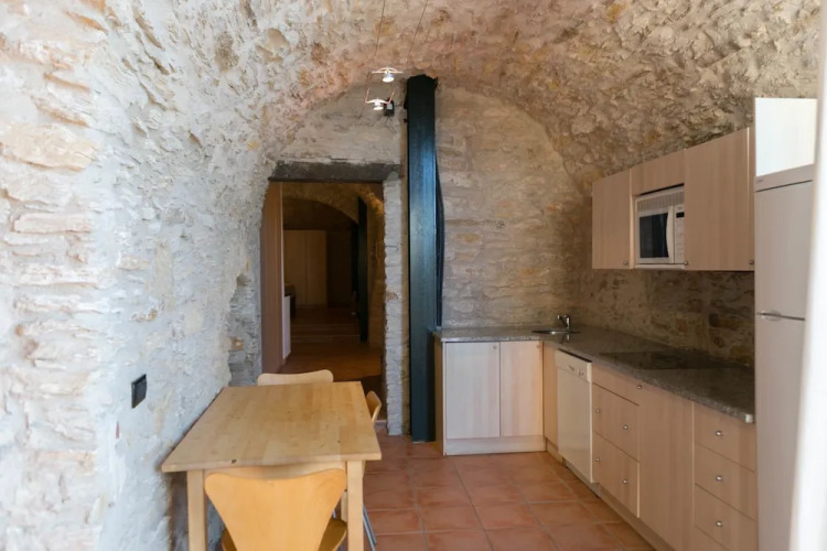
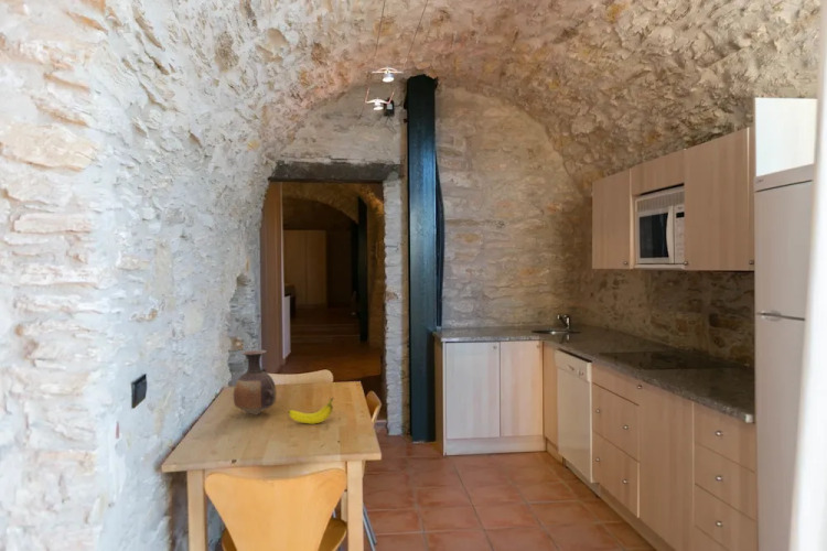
+ fruit (311, 413)
+ vase (255, 382)
